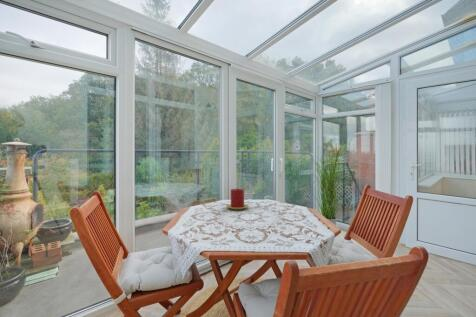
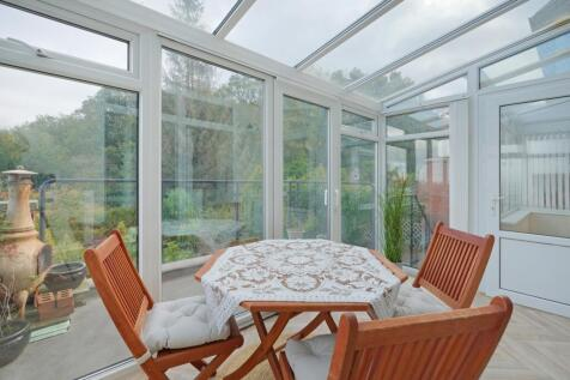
- candle (237, 198)
